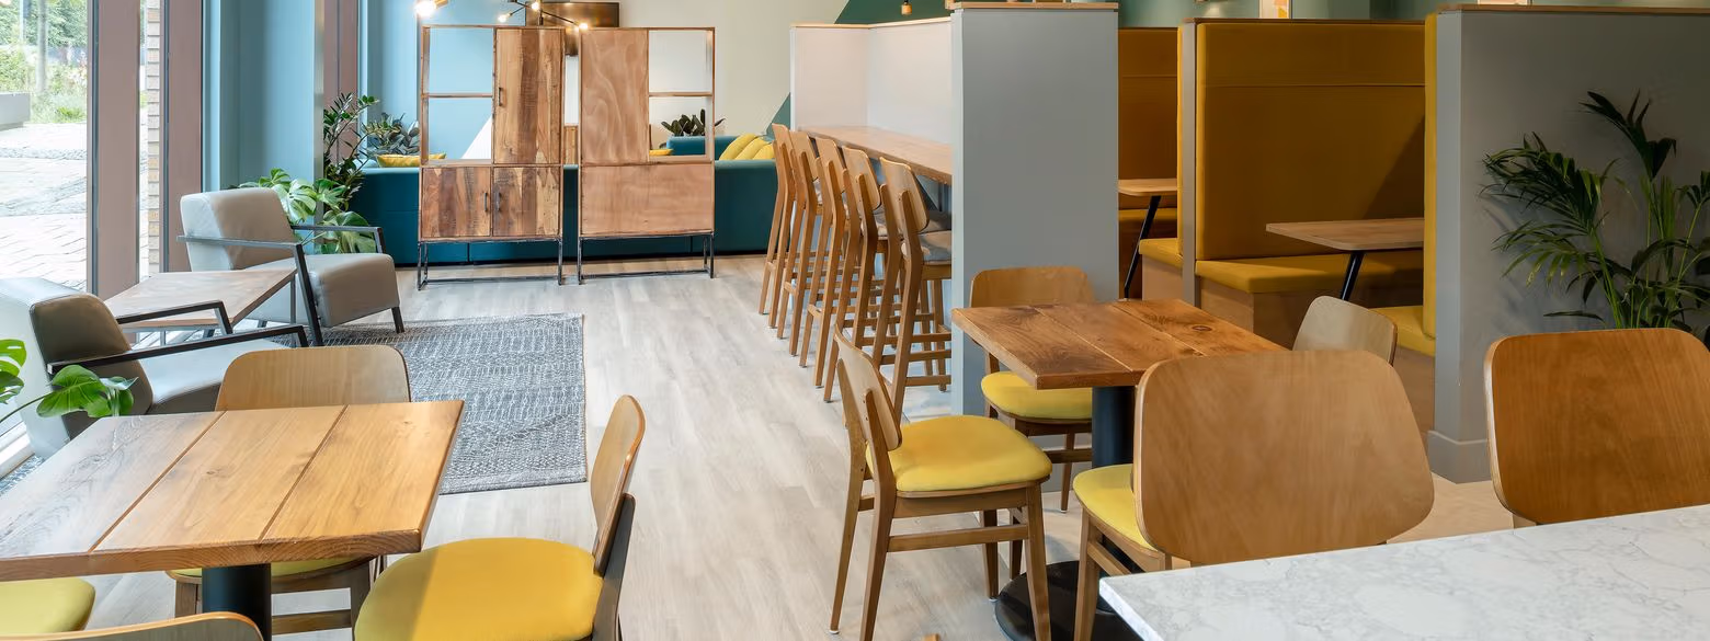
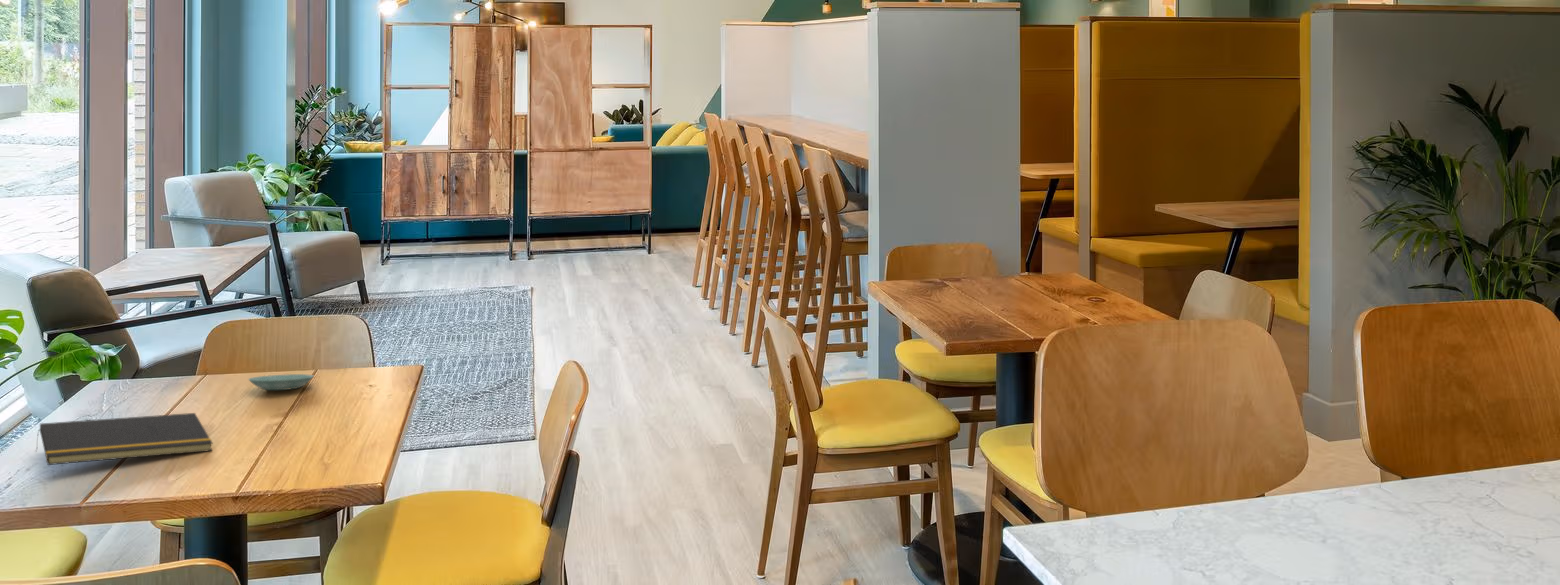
+ notepad (126, 437)
+ saucer (281, 382)
